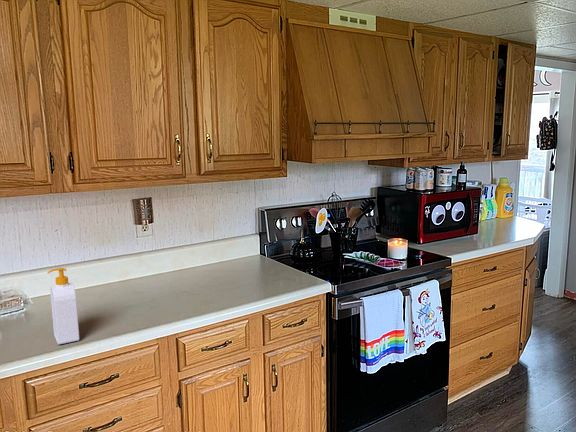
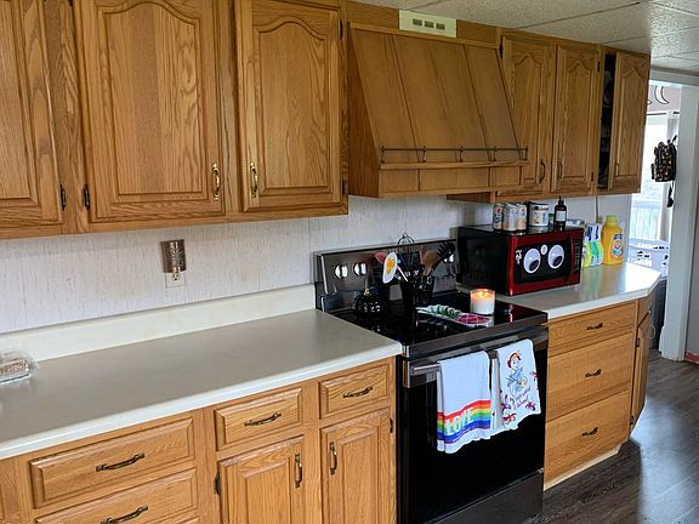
- soap bottle (62, 303)
